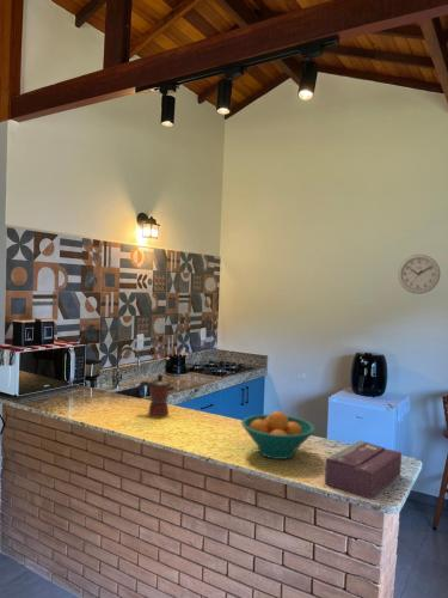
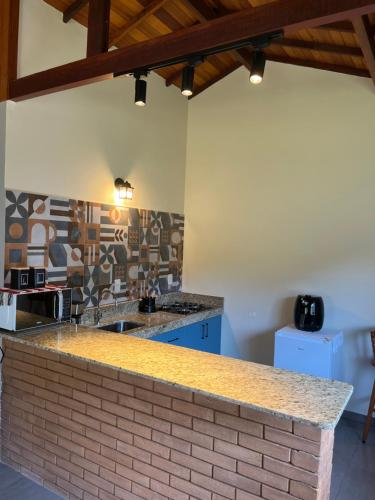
- wall clock (418, 274)
- fruit bowl (277, 432)
- coffee maker (155, 393)
- tissue box (364, 466)
